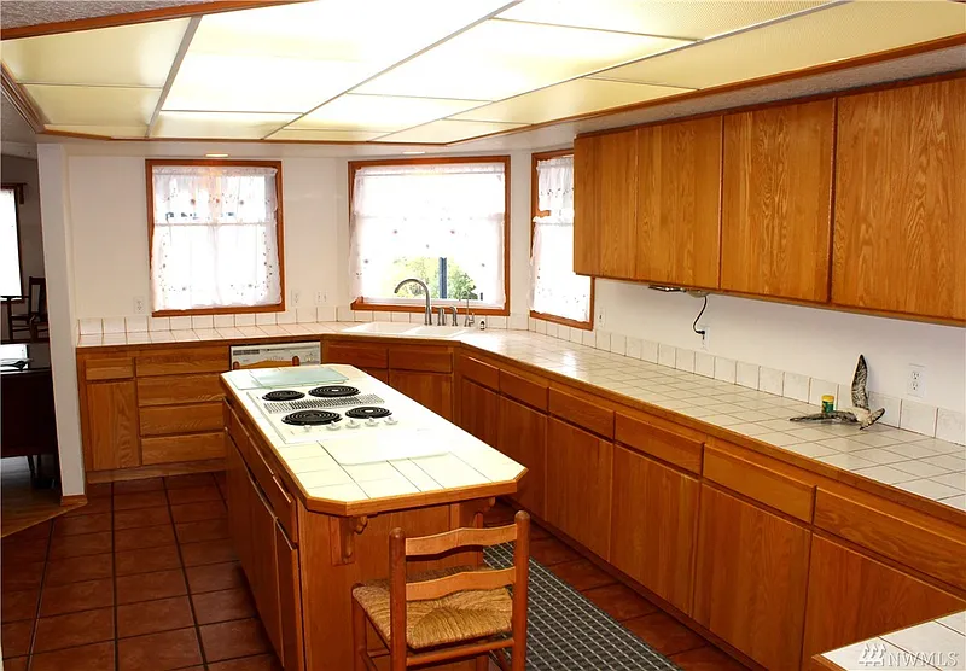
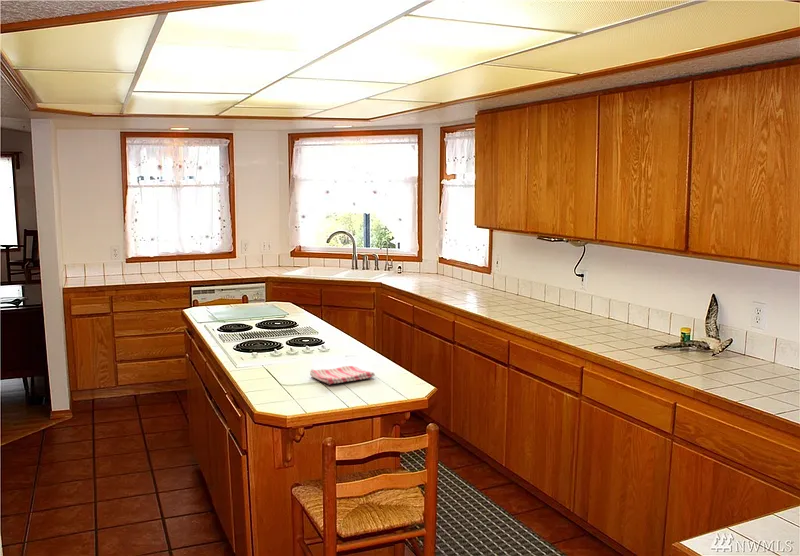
+ dish towel (342, 373)
